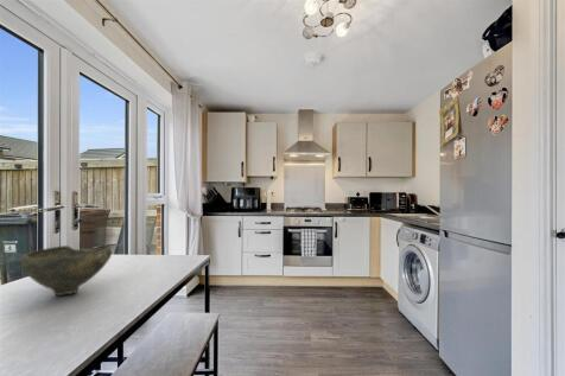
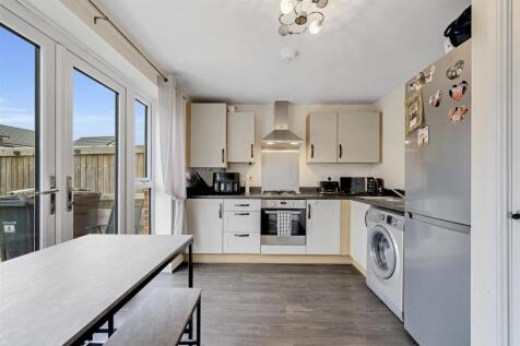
- bowl (69, 270)
